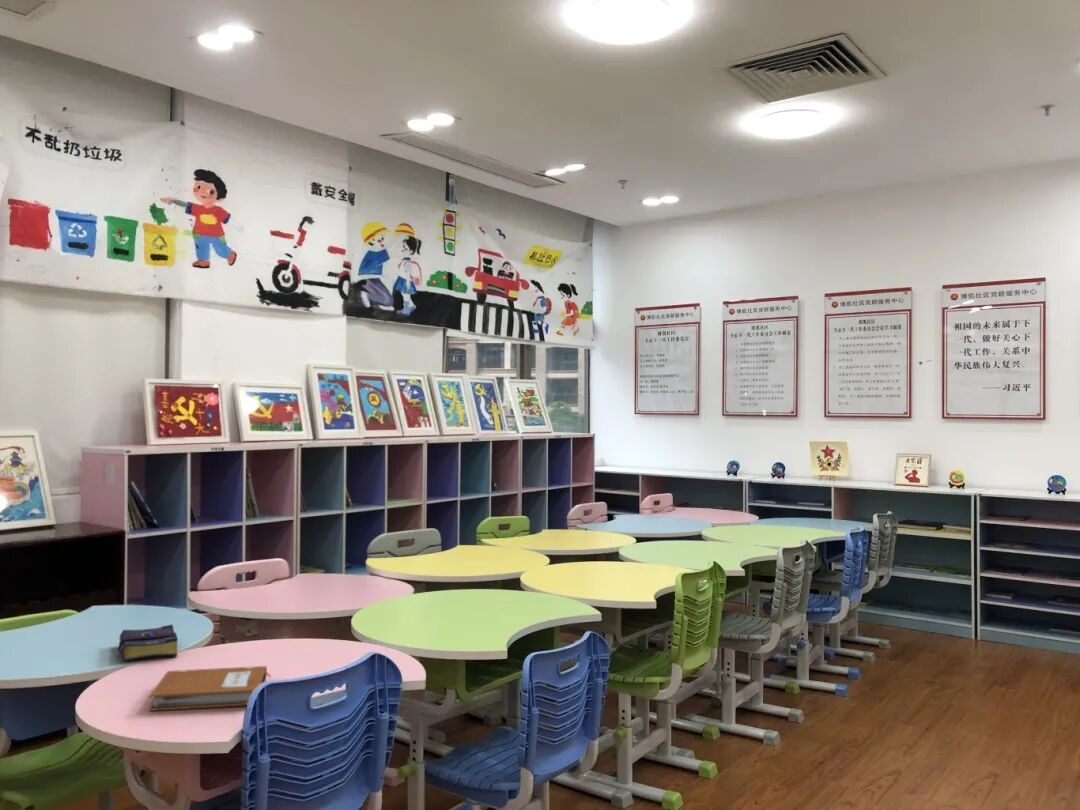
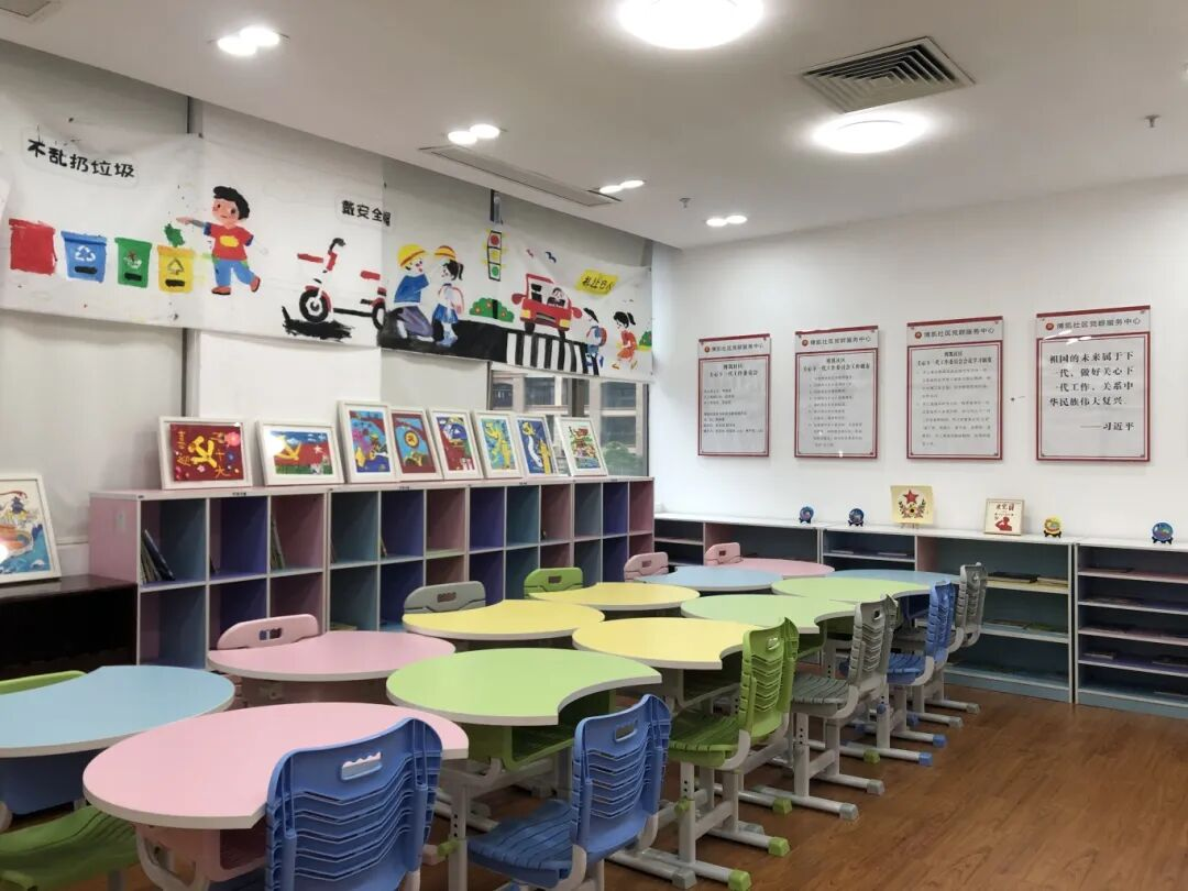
- book (147, 641)
- notebook (214, 686)
